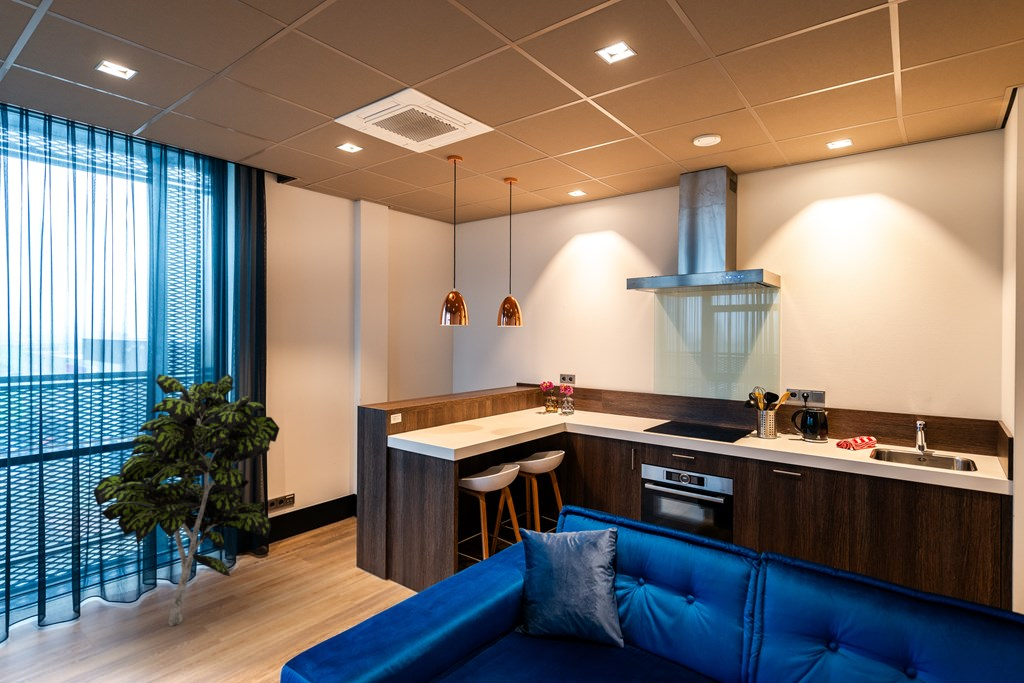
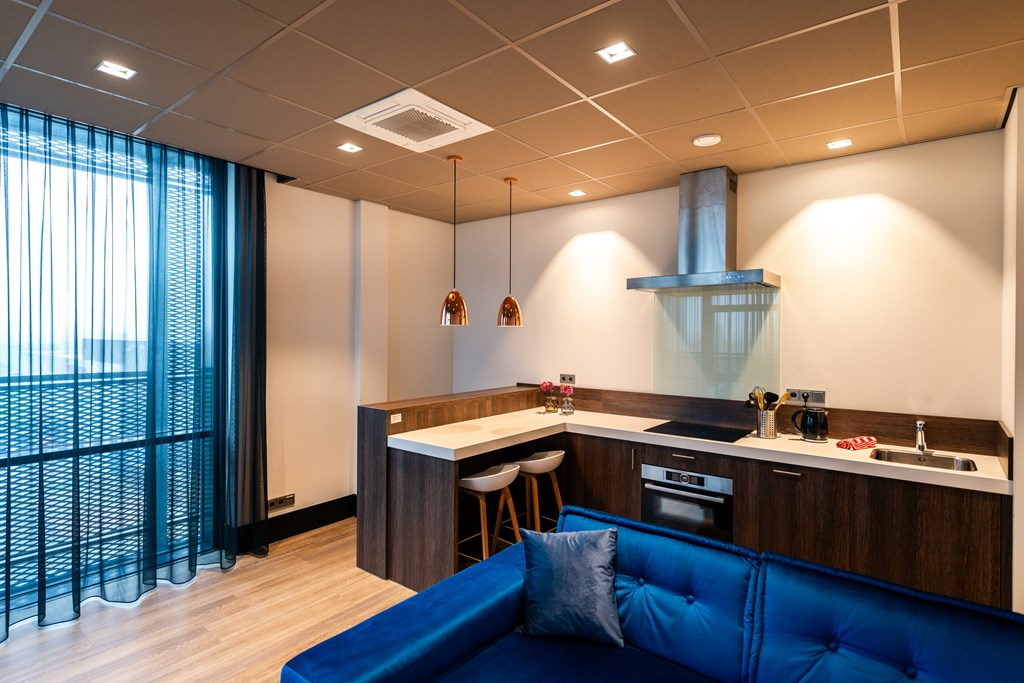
- indoor plant (187, 493)
